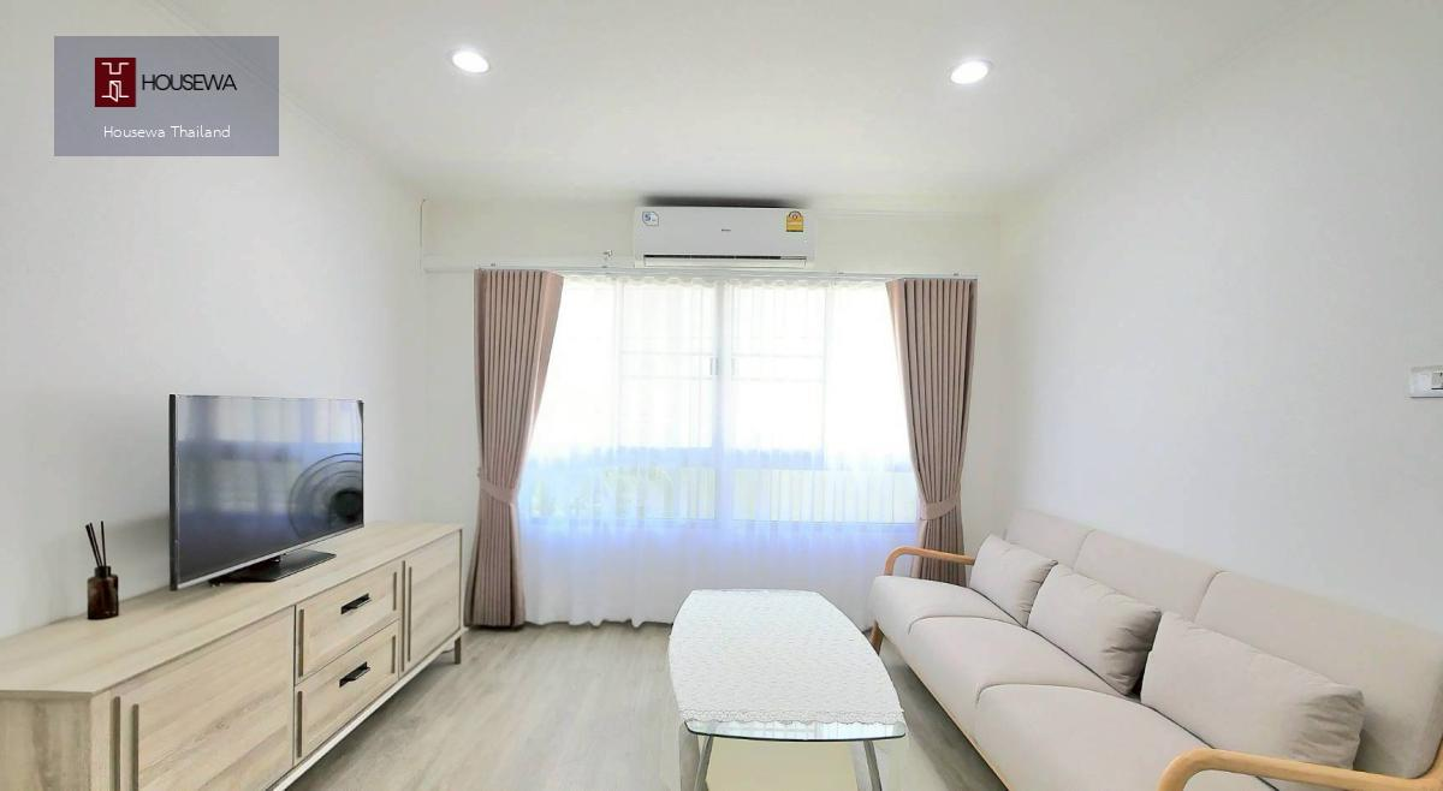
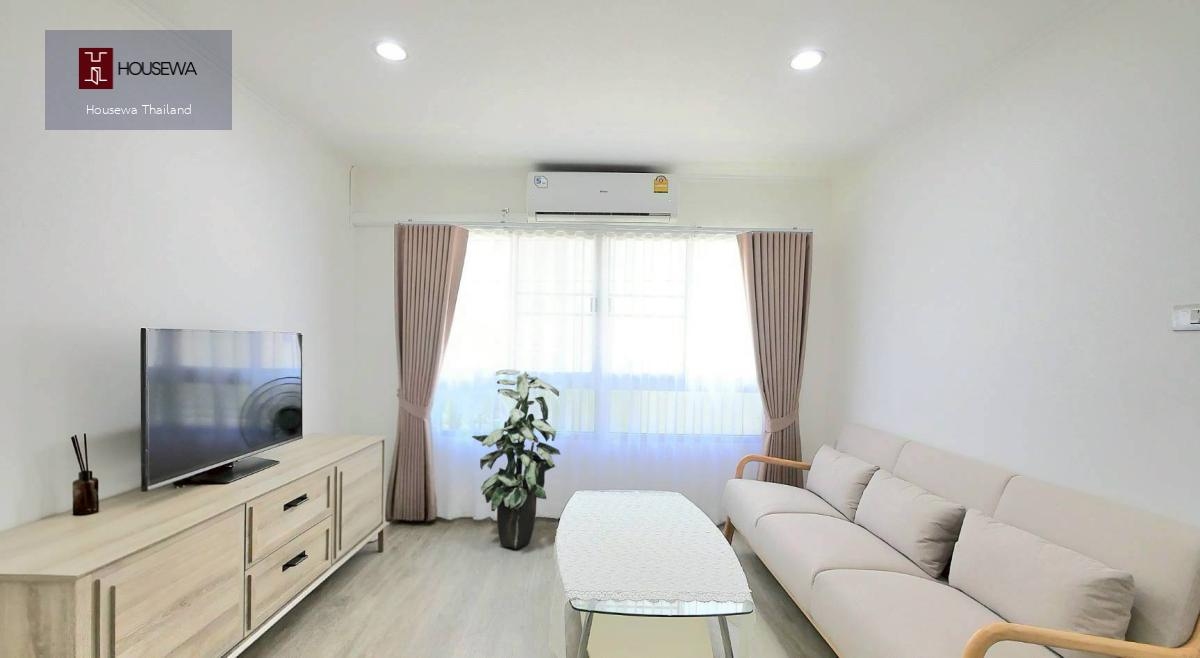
+ indoor plant (516, 455)
